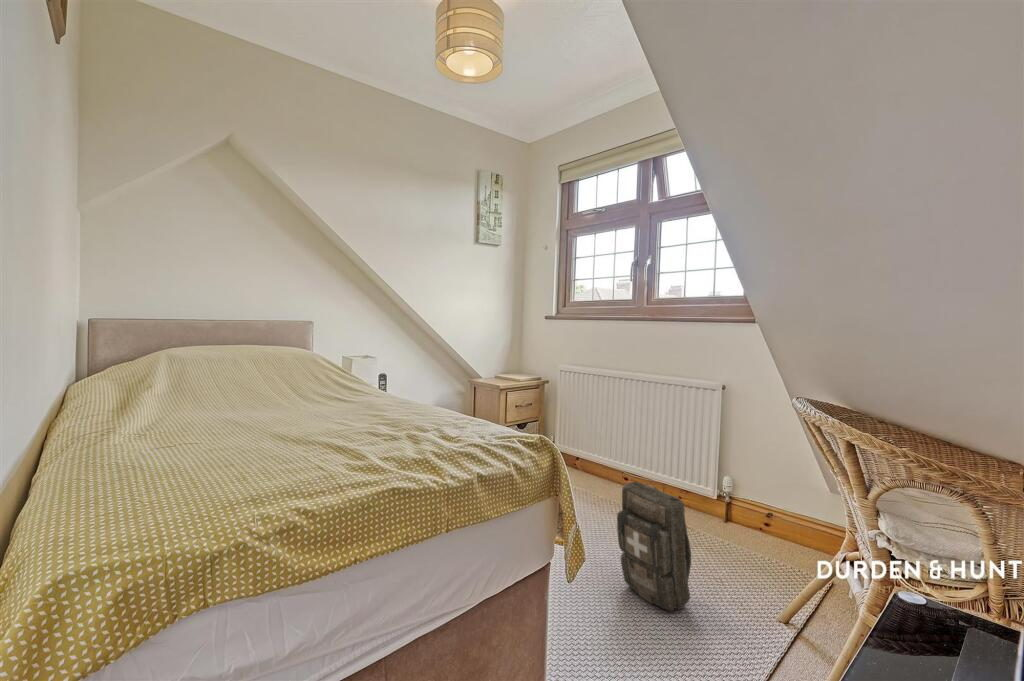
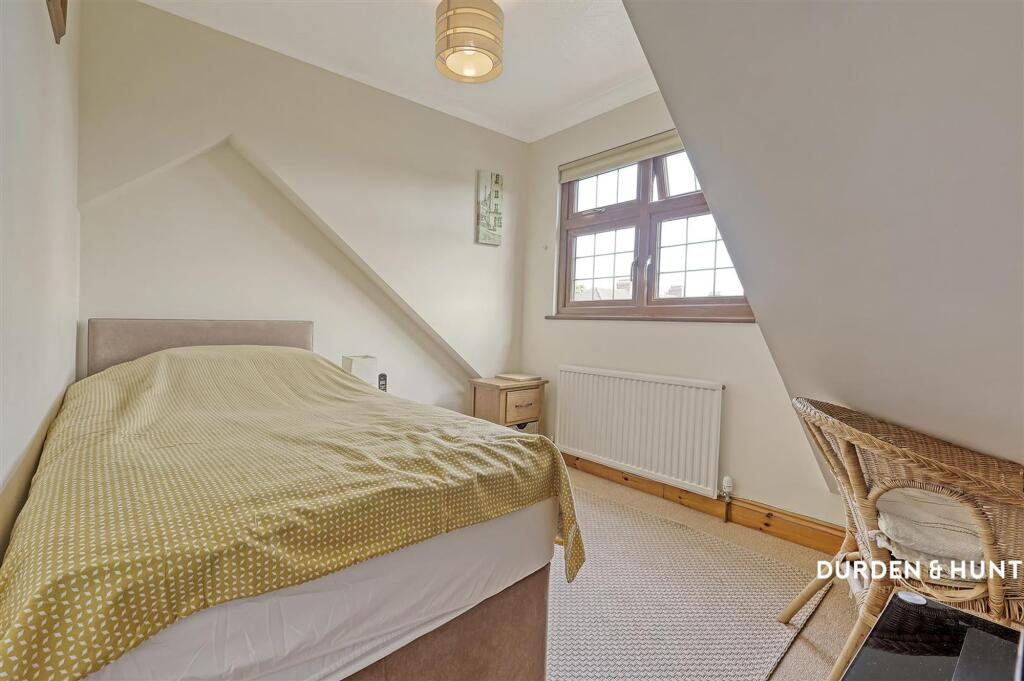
- backpack (653, 541)
